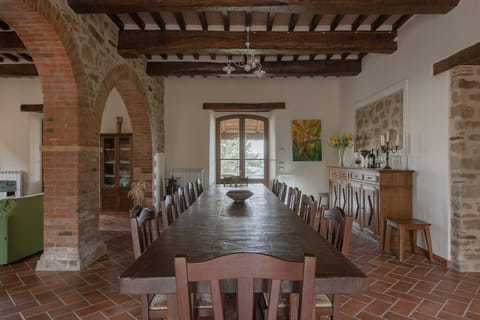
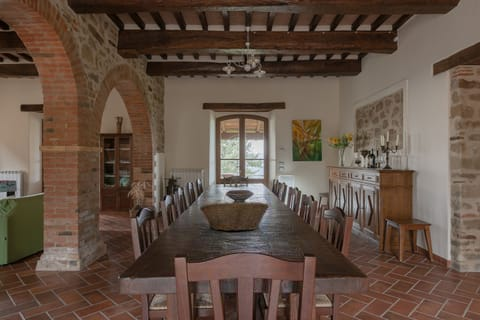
+ fruit basket (234, 213)
